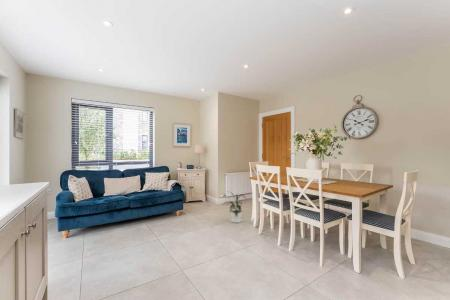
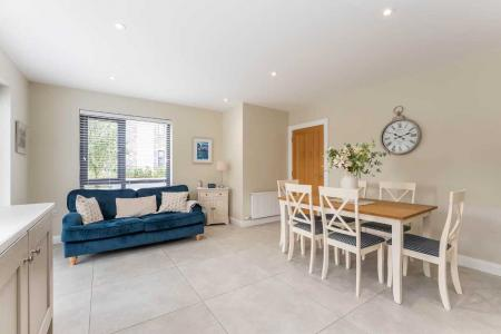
- house plant (234, 206)
